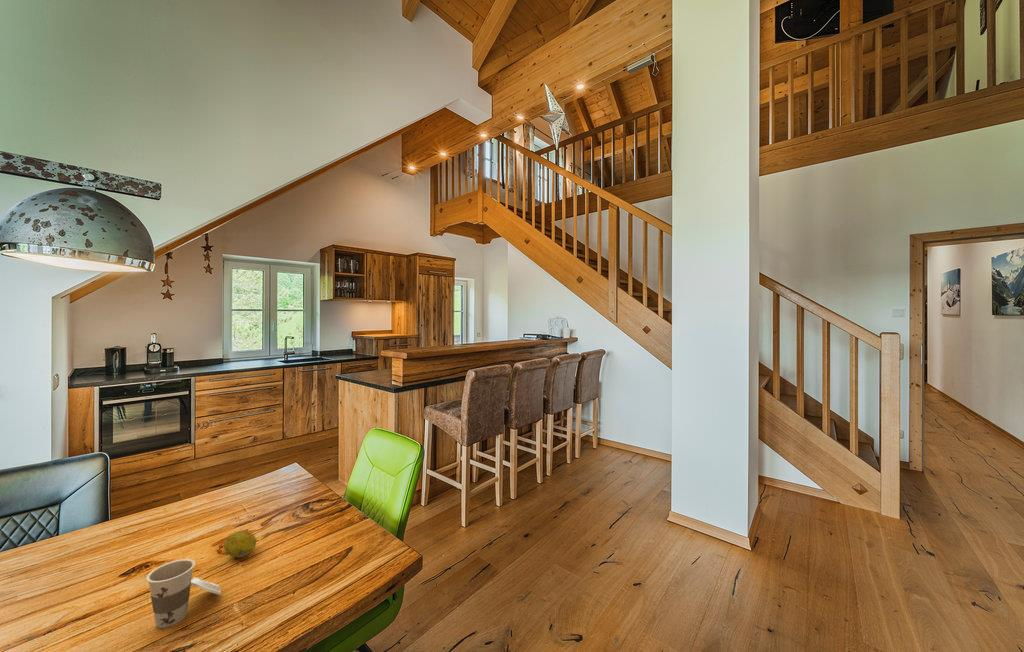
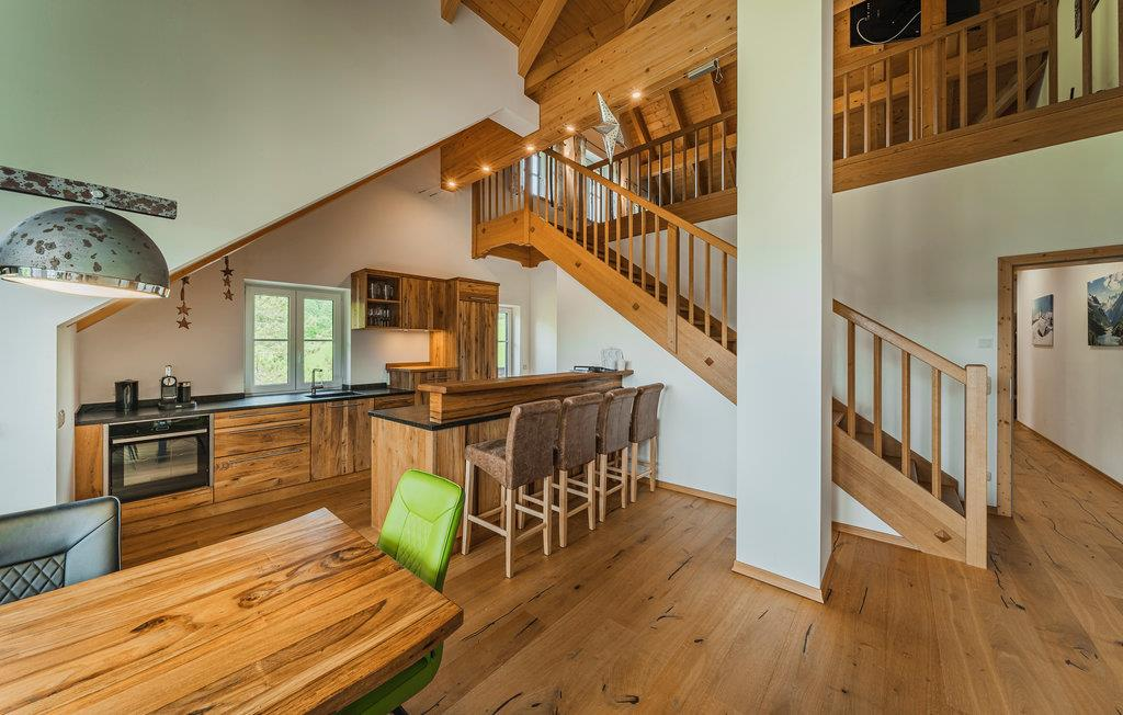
- fruit (241, 544)
- cup (185, 587)
